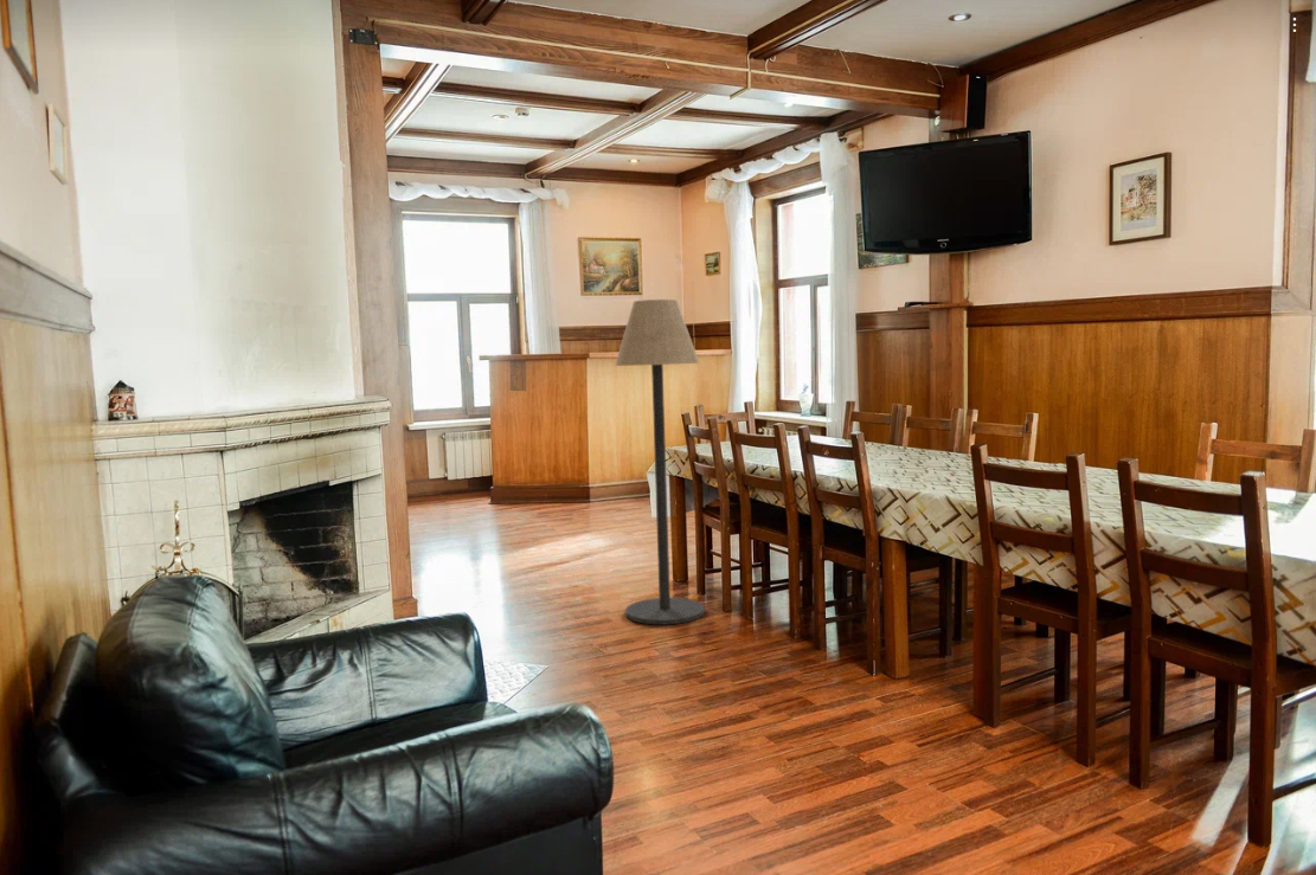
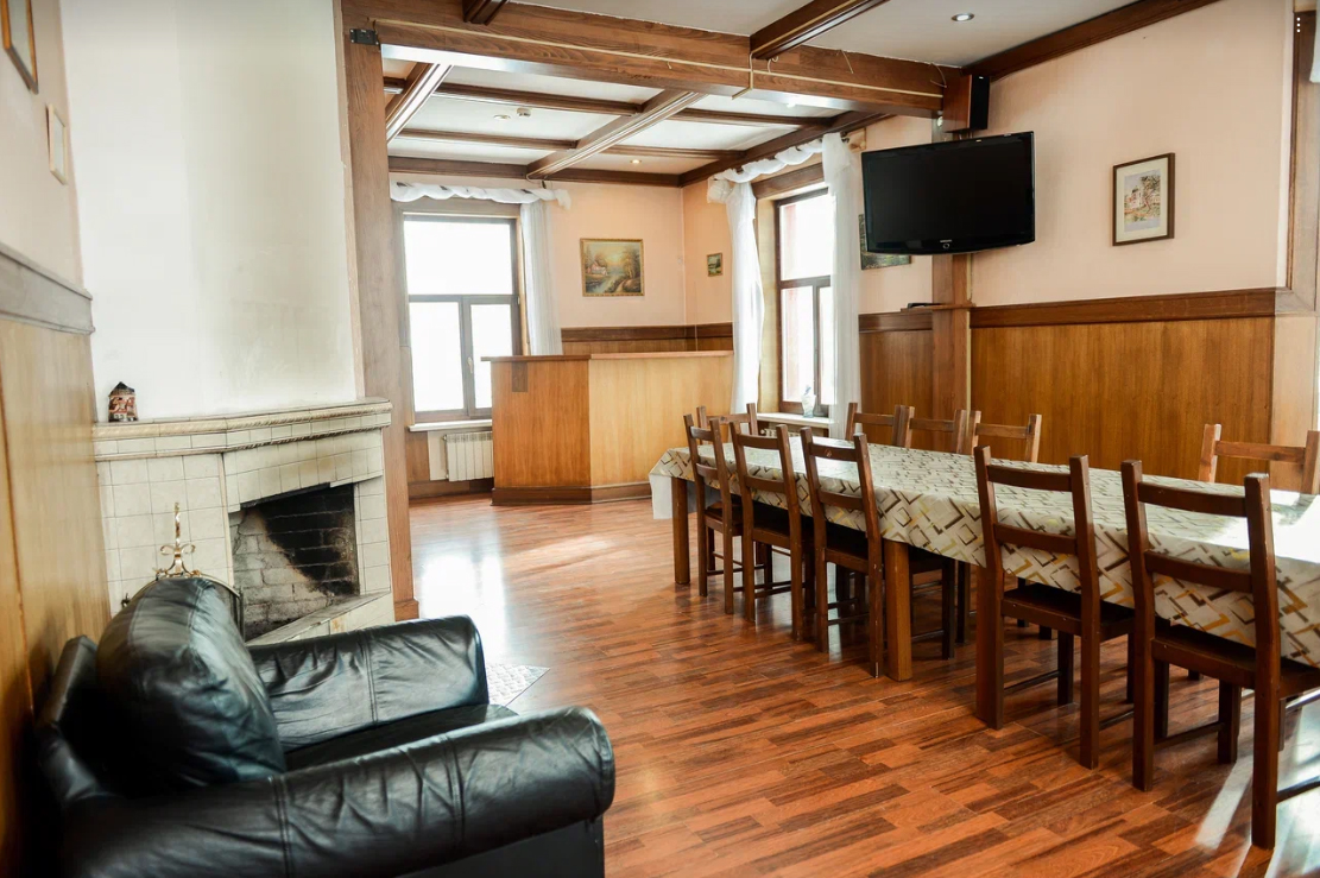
- floor lamp (660, 458)
